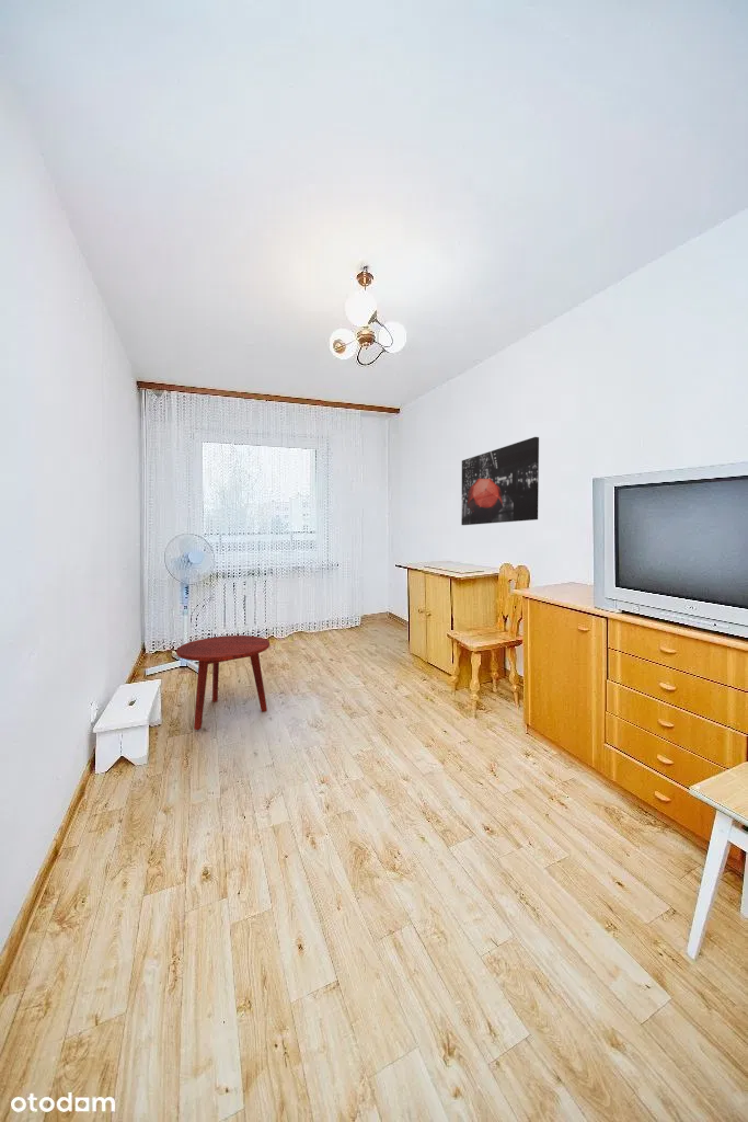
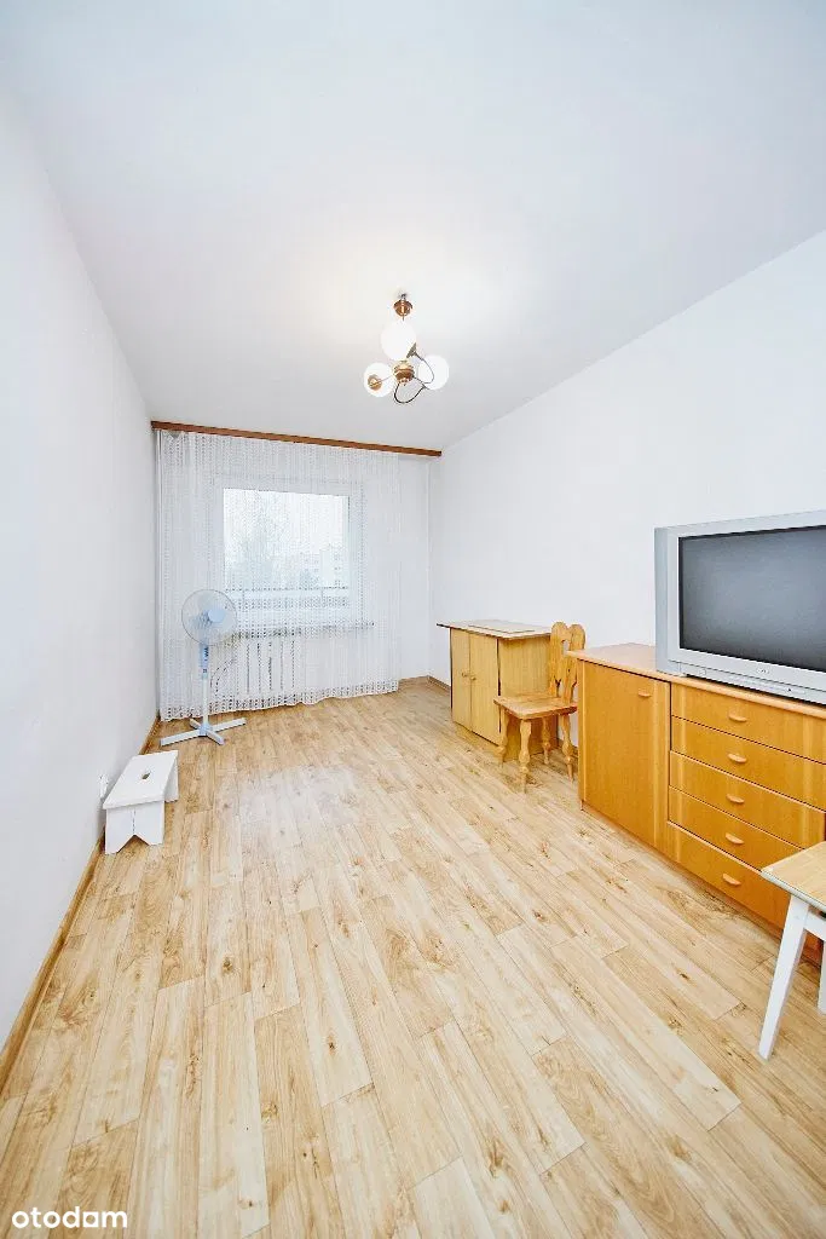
- wall art (495, 486)
- side table (218, 676)
